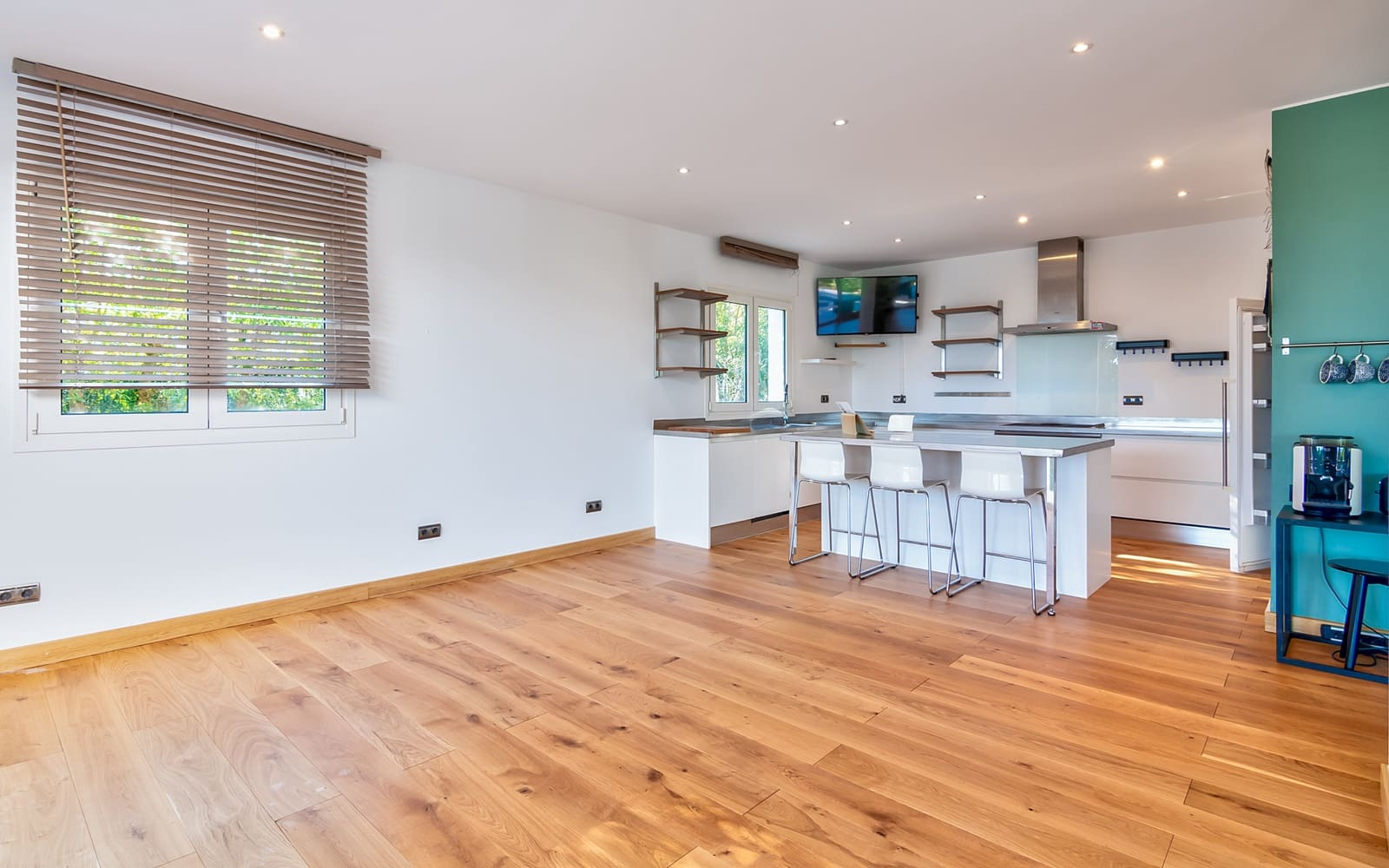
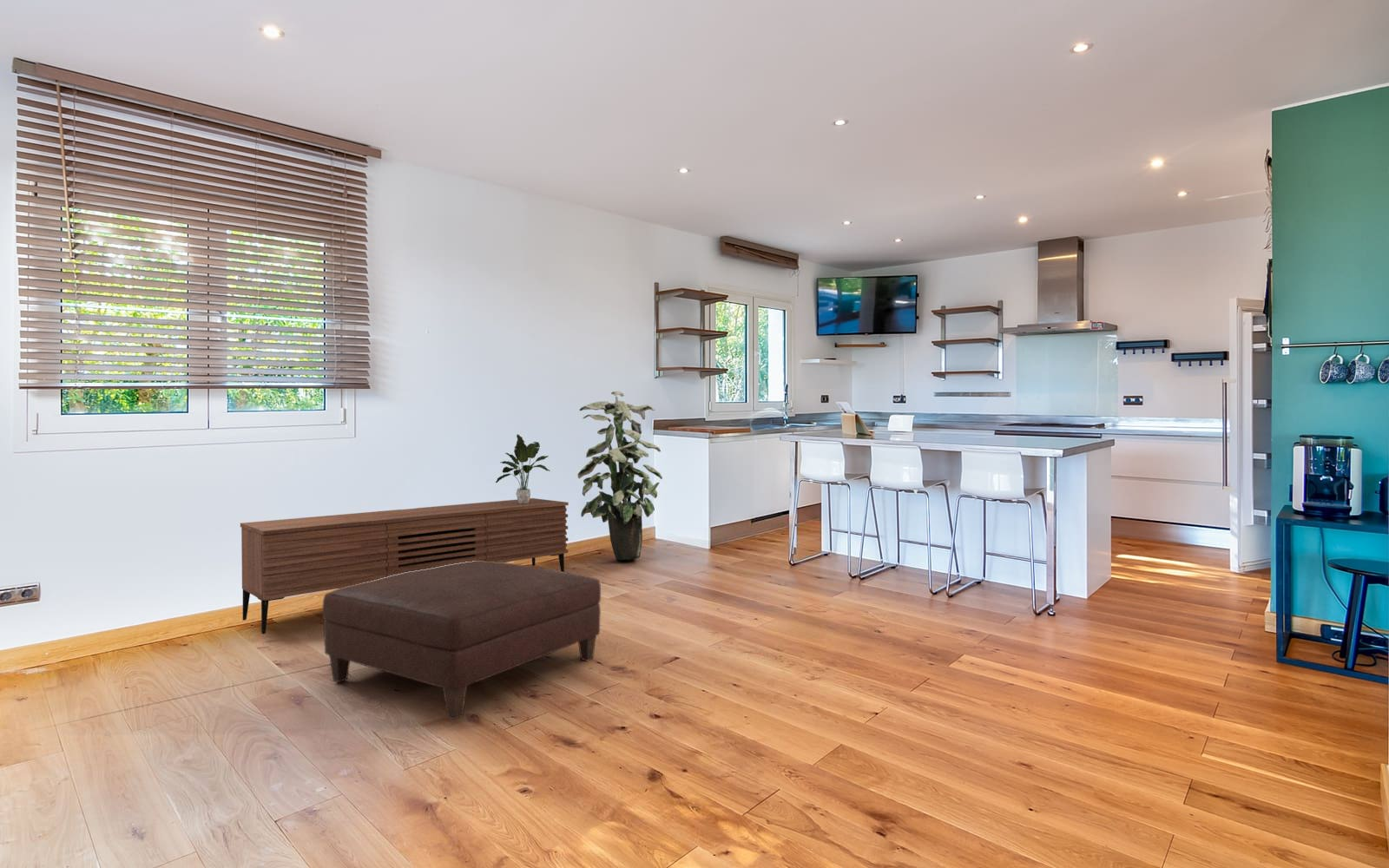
+ indoor plant (619, 476)
+ potted plant (524, 468)
+ sideboard (424, 554)
+ ottoman (468, 621)
